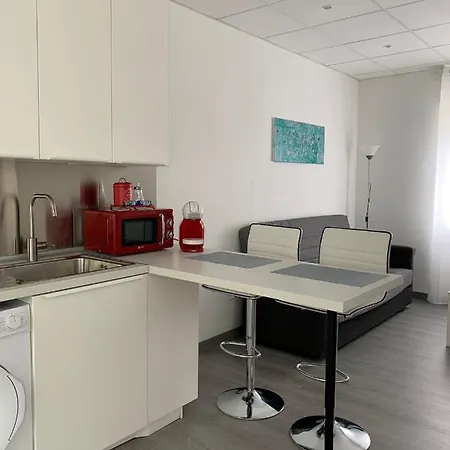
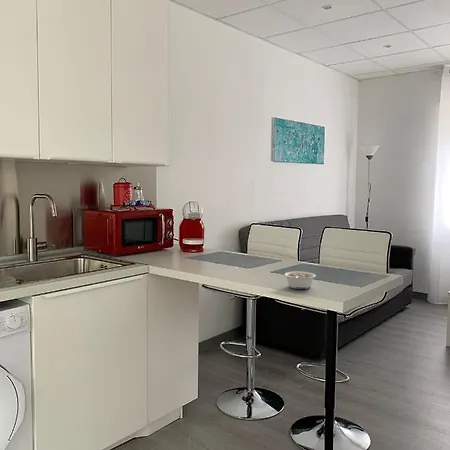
+ legume (299, 279)
